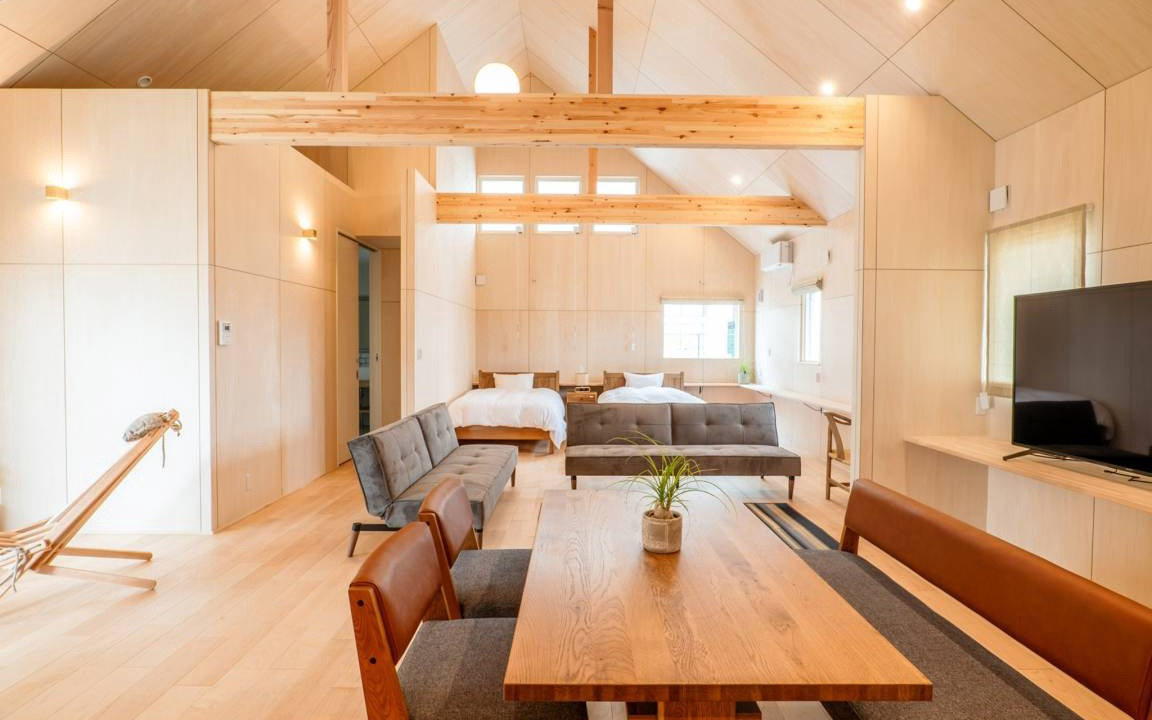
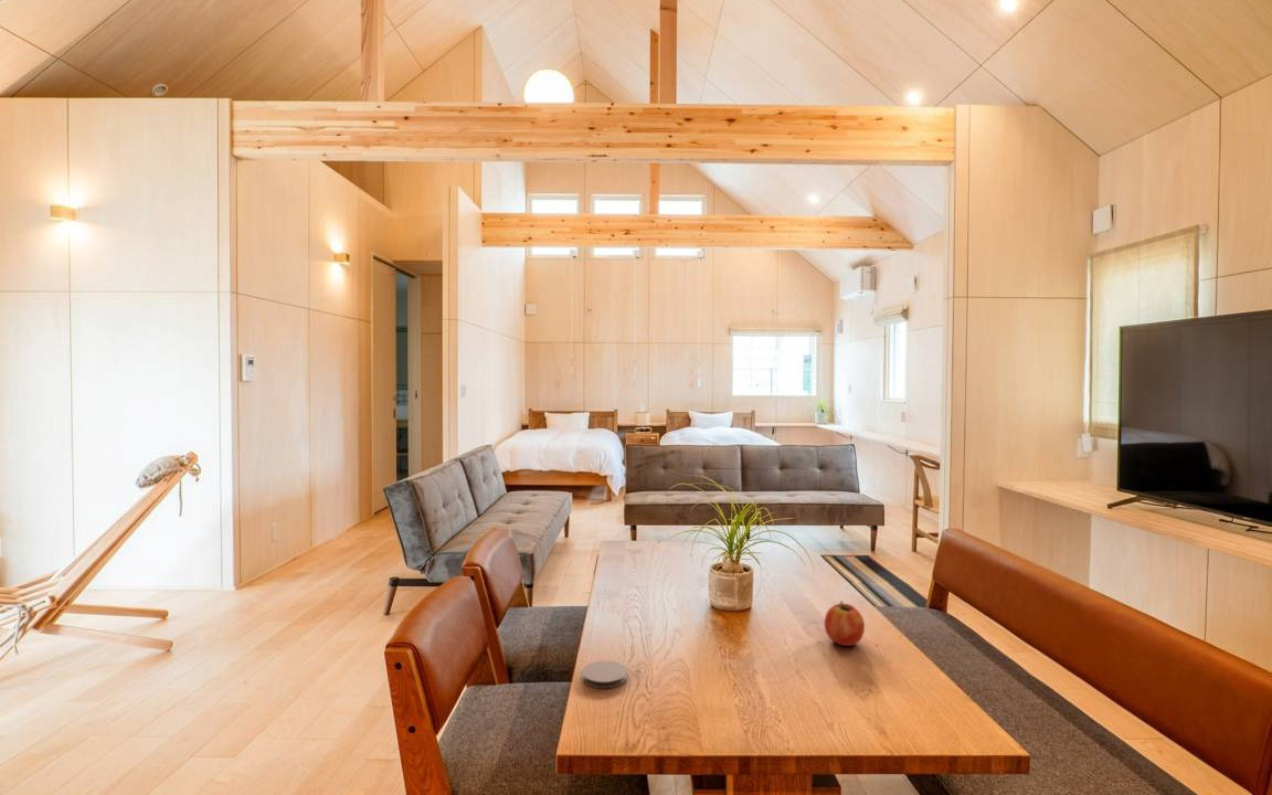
+ coaster (604, 674)
+ fruit (844, 622)
